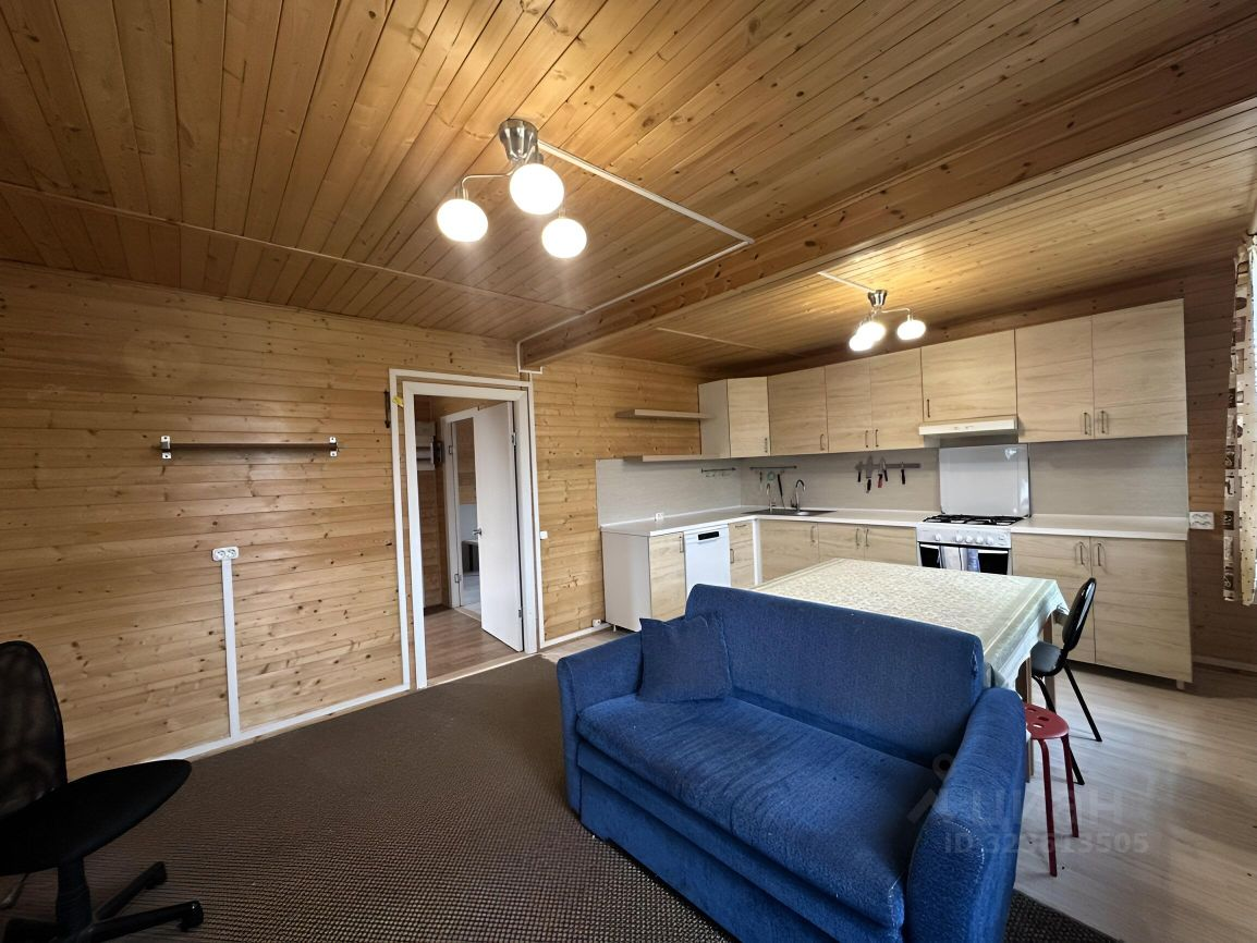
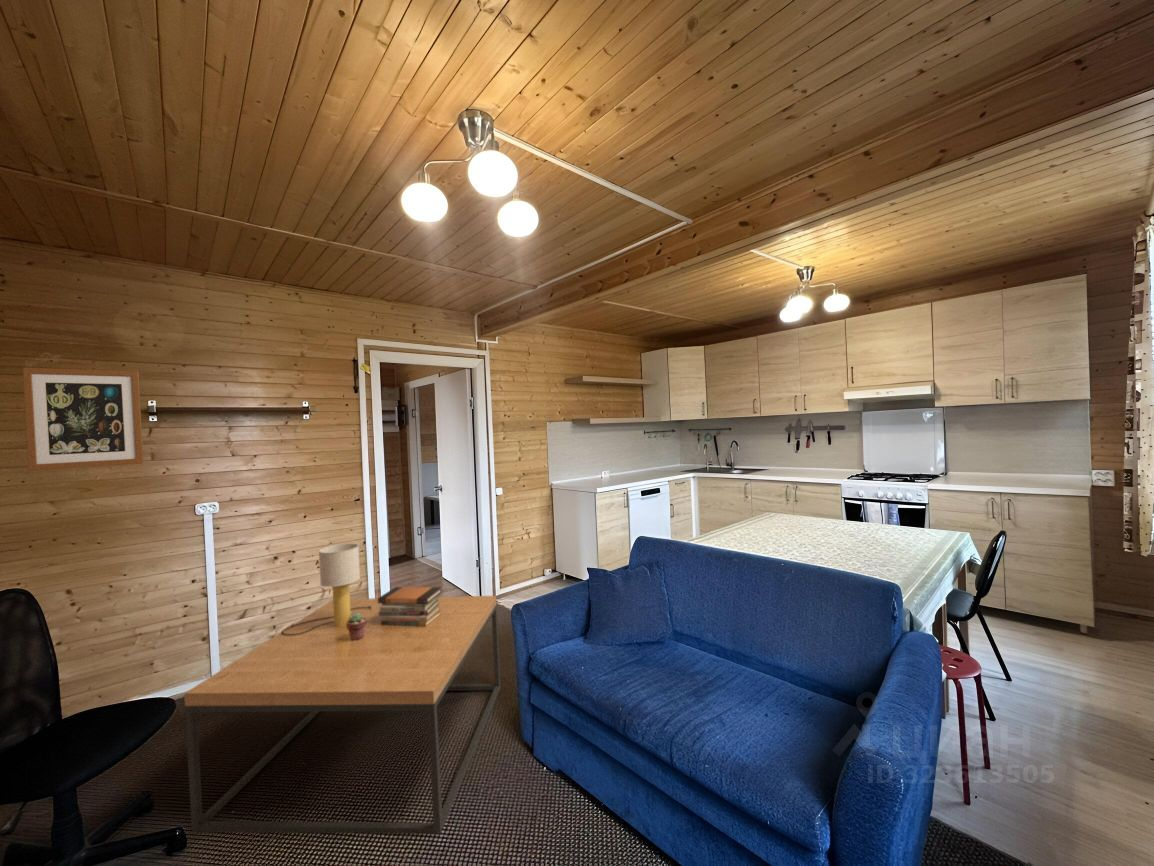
+ coffee table (374, 690)
+ table lamp (332, 583)
+ book stack (410, 605)
+ potted succulent (356, 625)
+ wall art (86, 418)
